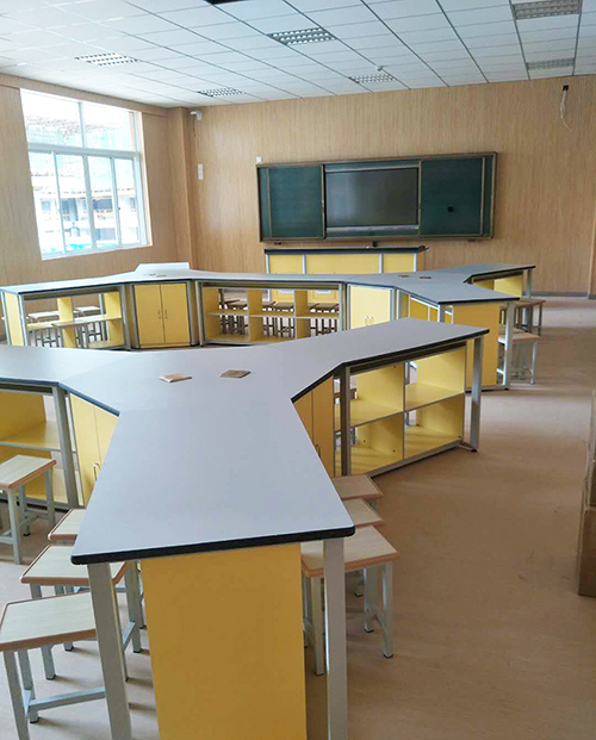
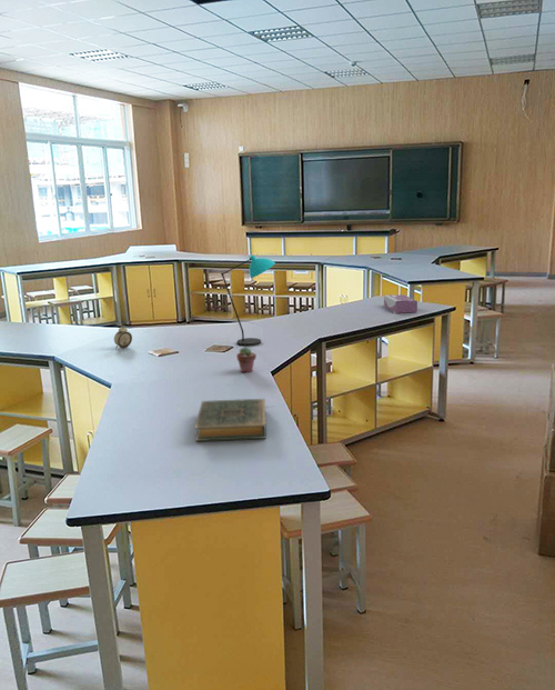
+ tissue box (400, 303)
+ potted succulent (245, 359)
+ desk lamp (233, 303)
+ hardback book (232, 418)
+ alarm clock (122, 334)
